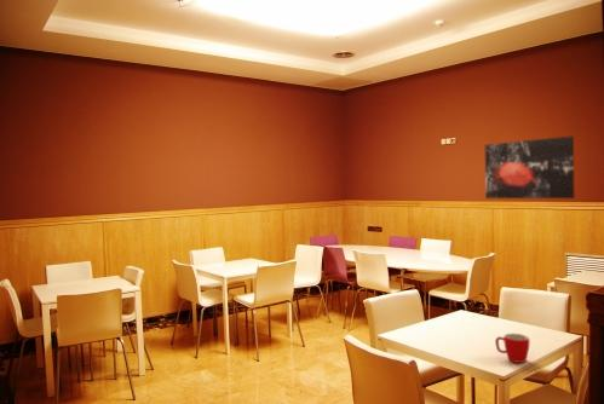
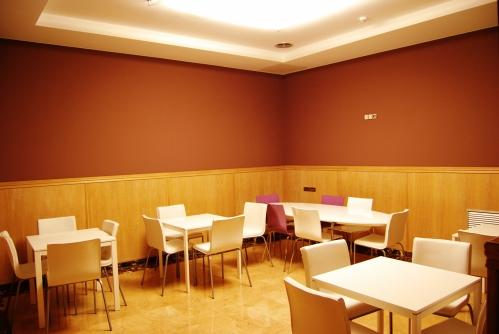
- wall art (525, 169)
- mug (512, 347)
